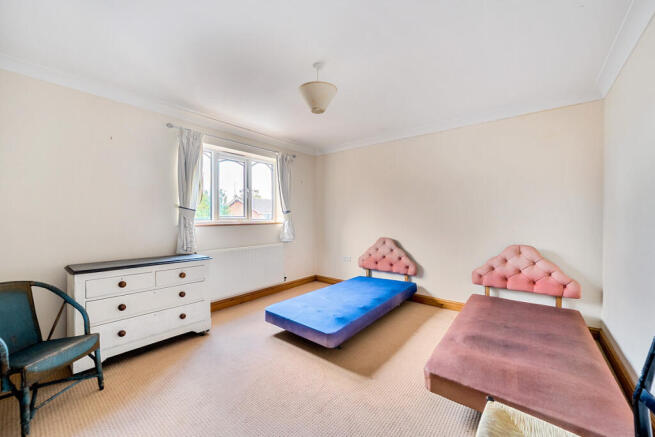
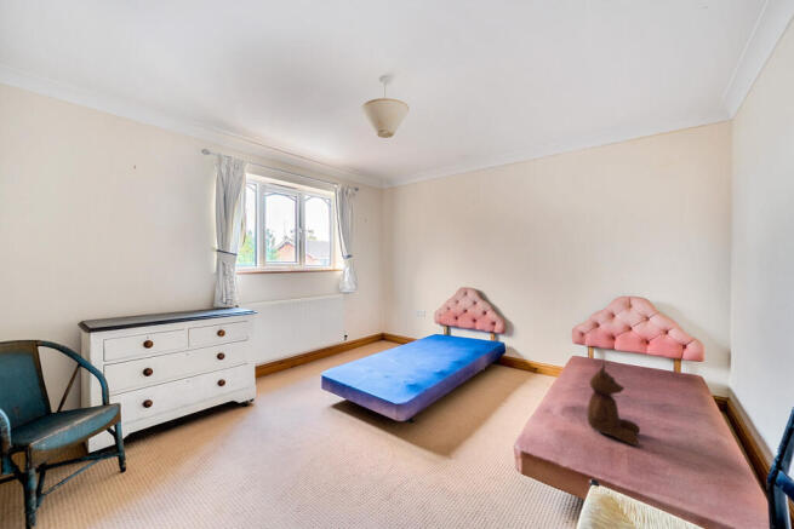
+ teddy bear (612, 399)
